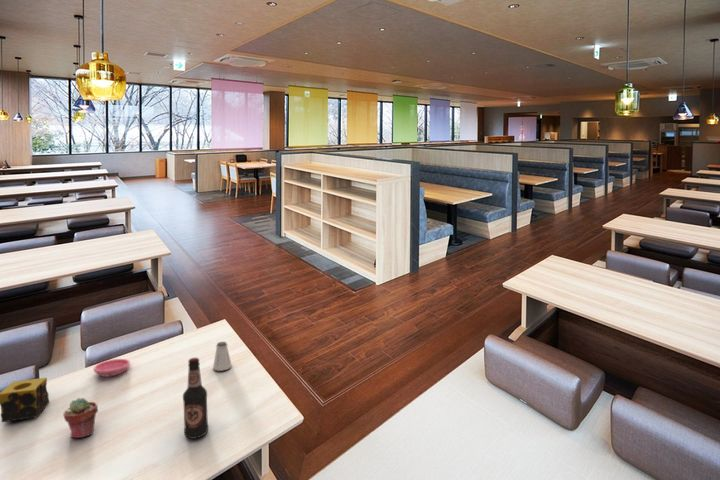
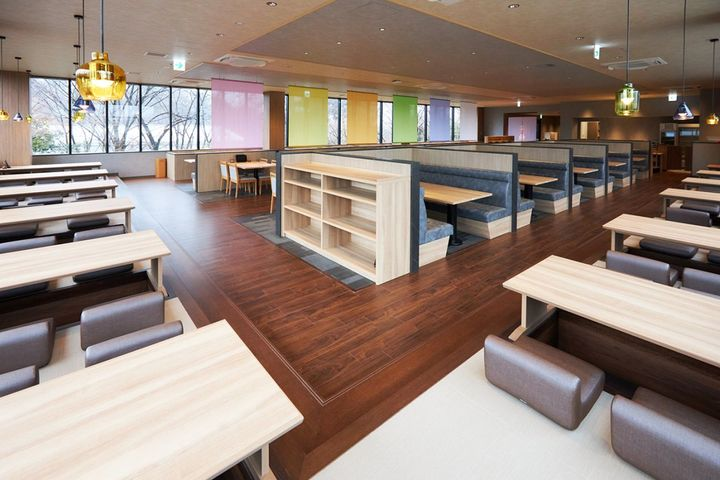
- saltshaker (222, 355)
- saucer (112, 368)
- potted succulent (81, 415)
- candle (25, 399)
- bottle (195, 396)
